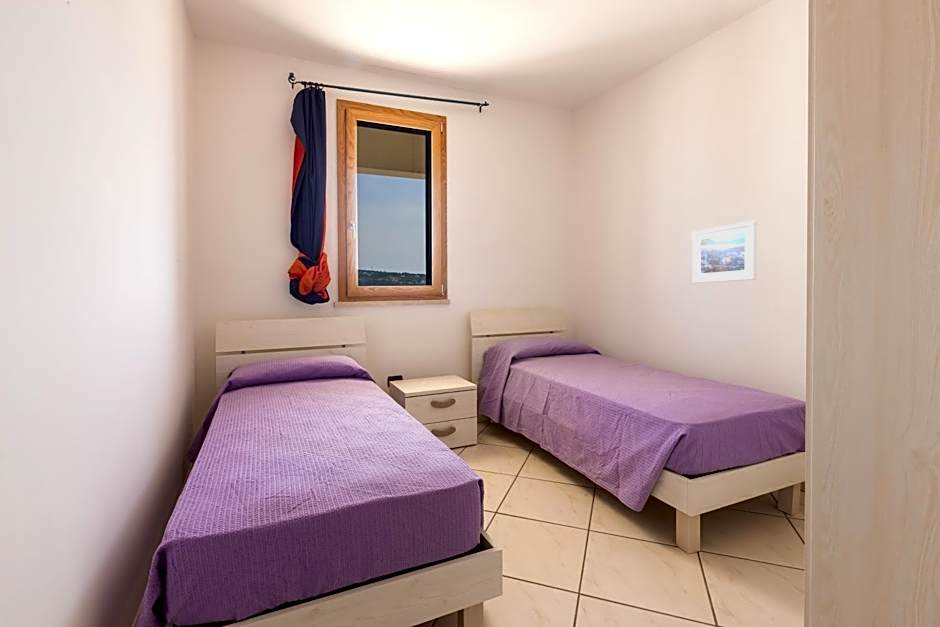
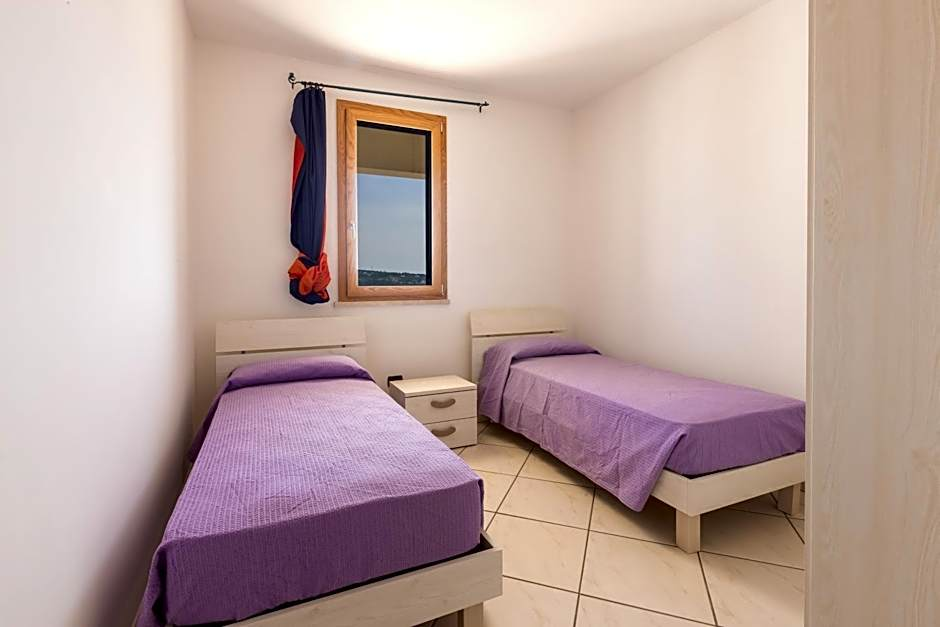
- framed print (722, 254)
